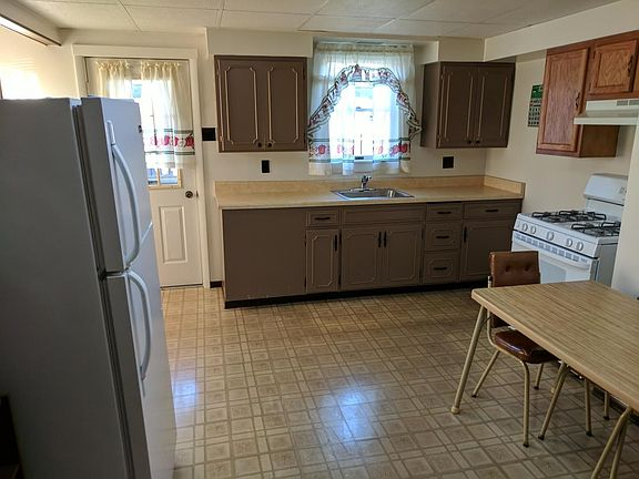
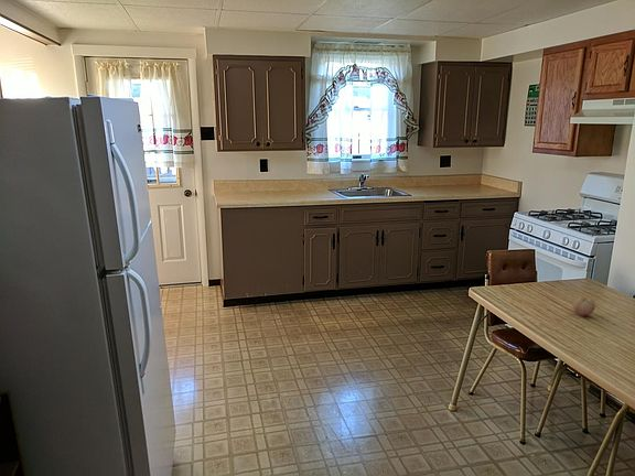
+ fruit (583, 306)
